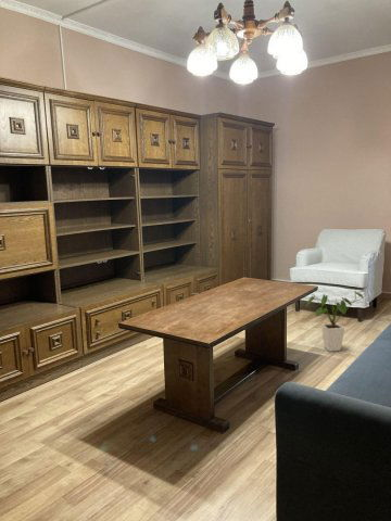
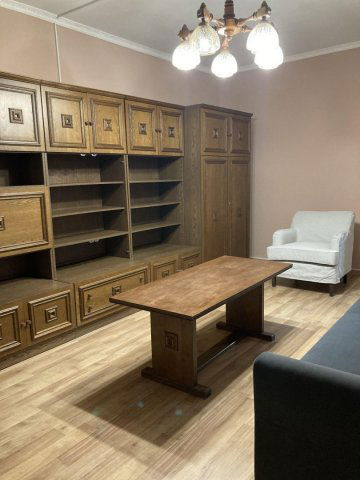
- house plant (330, 318)
